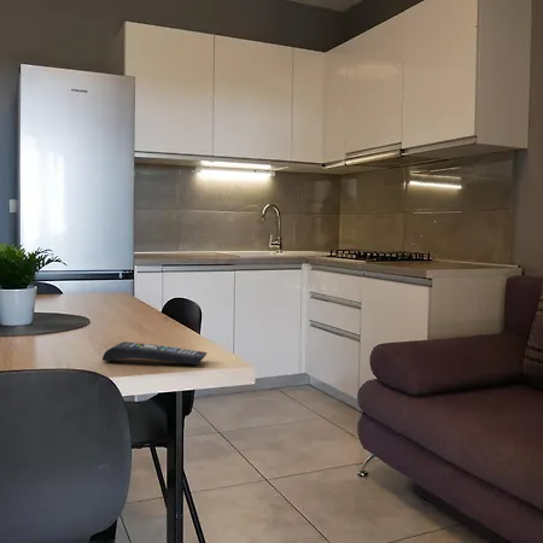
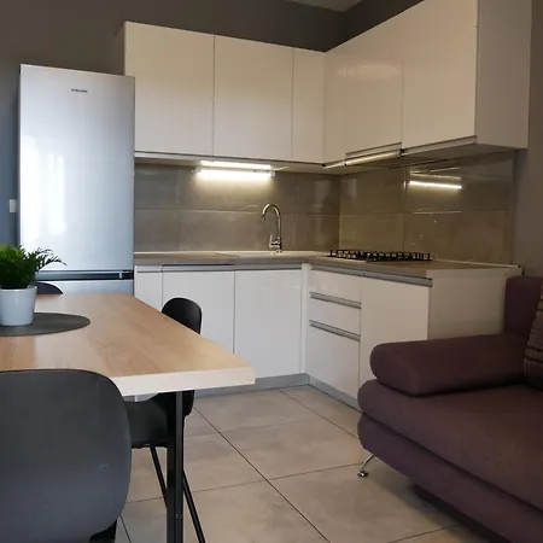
- remote control (154, 352)
